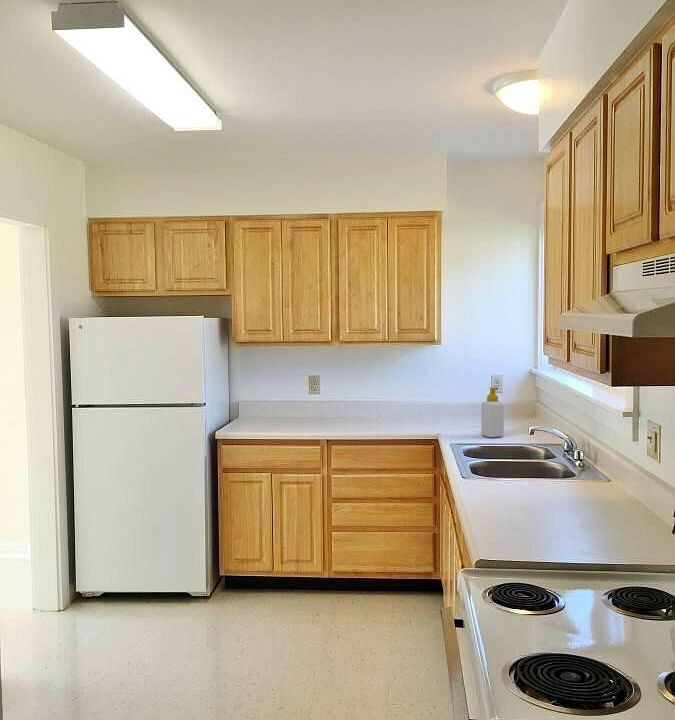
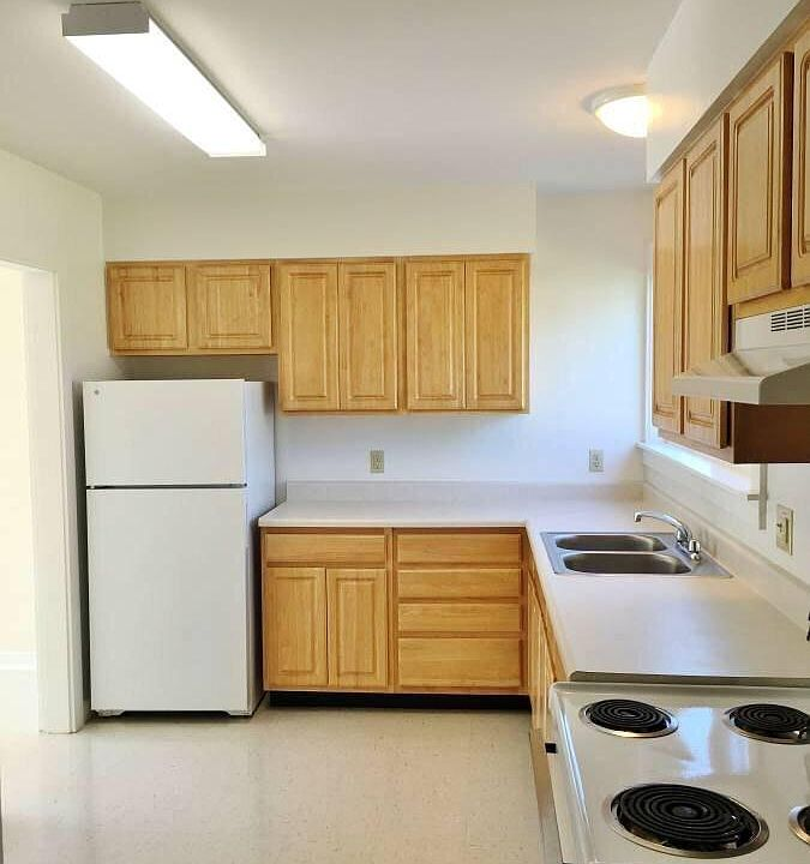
- soap bottle (492, 411)
